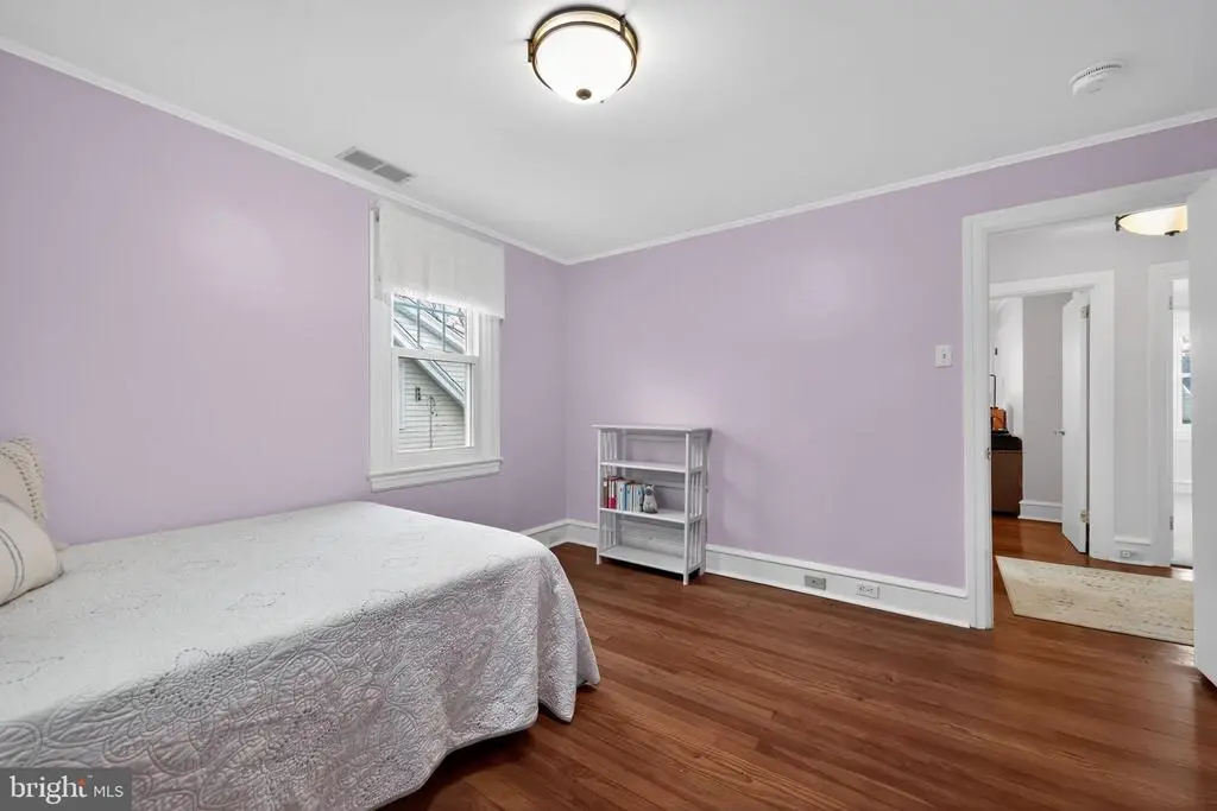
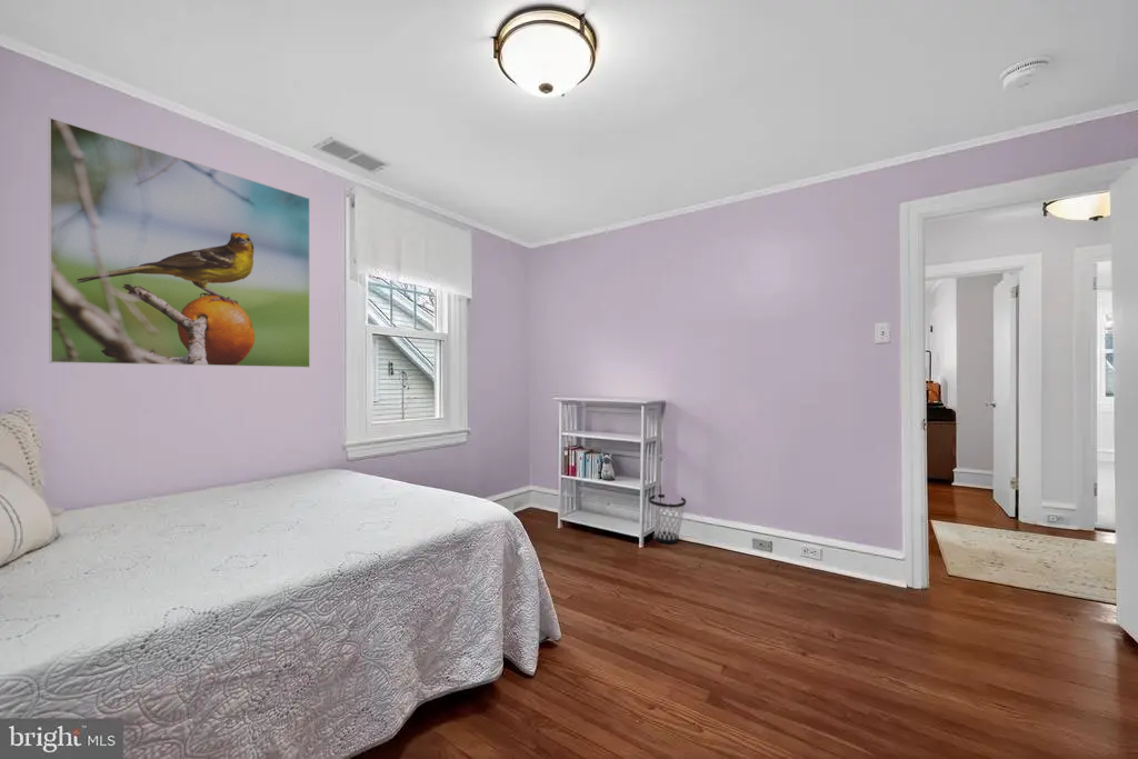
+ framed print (202, 266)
+ wastebasket (665, 519)
